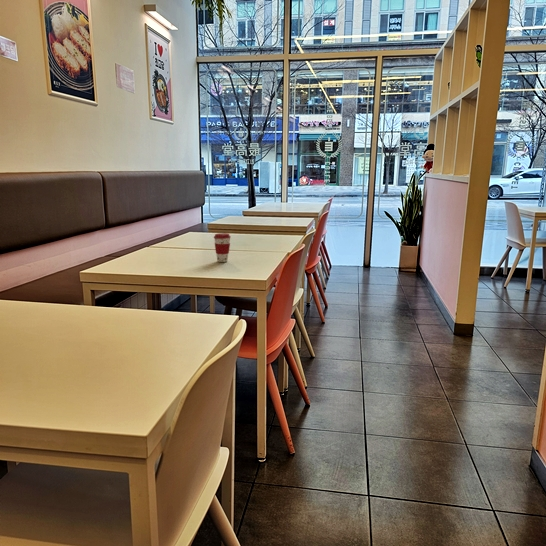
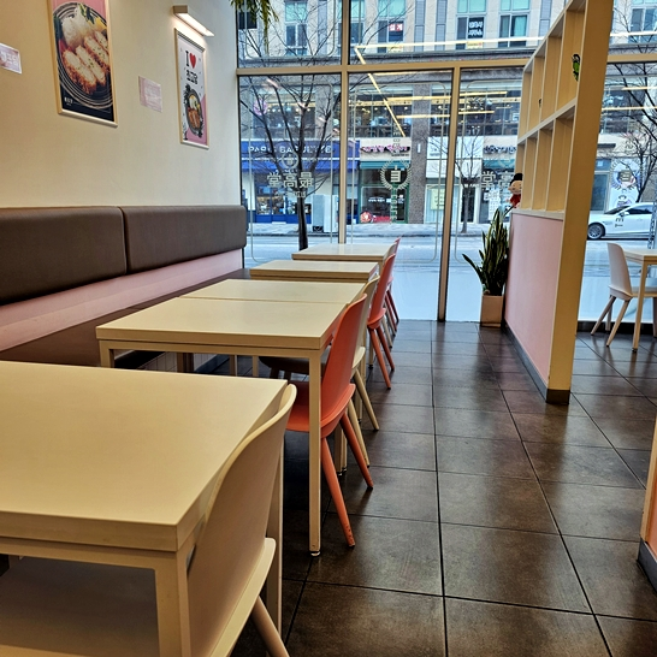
- coffee cup (222, 247)
